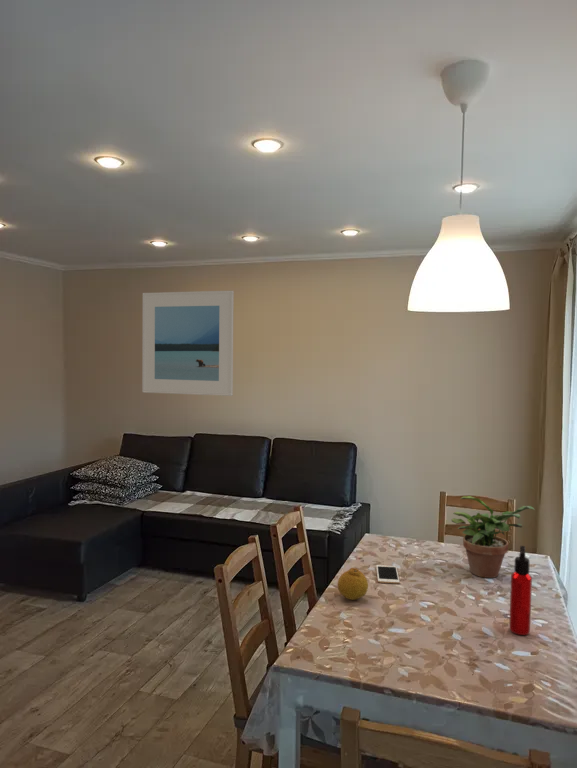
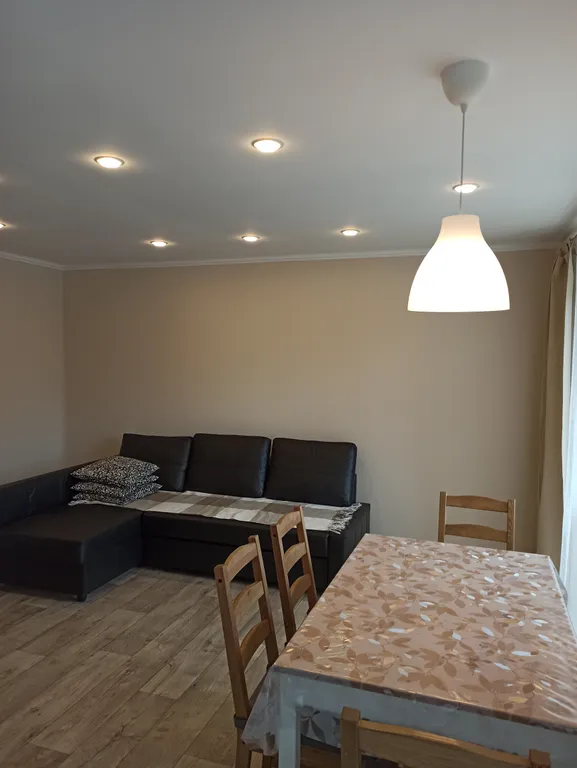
- fruit (352, 583)
- cell phone (387, 573)
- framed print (186, 343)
- water bottle (520, 589)
- potted plant (492, 533)
